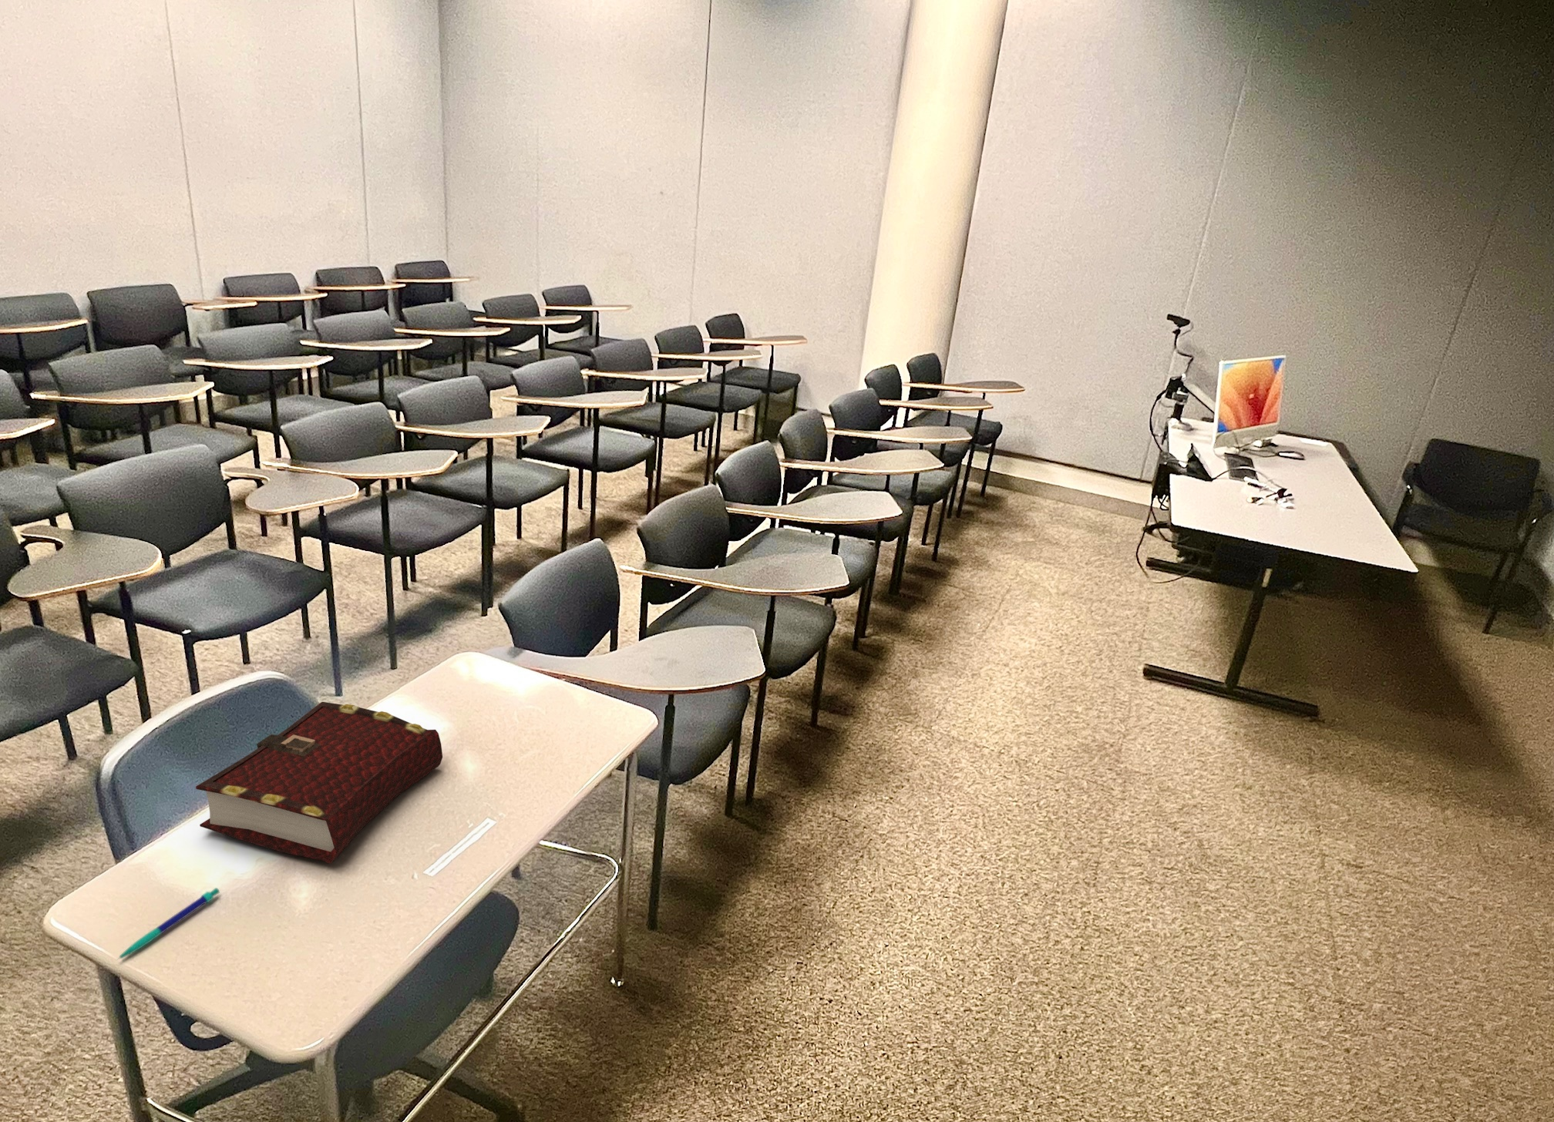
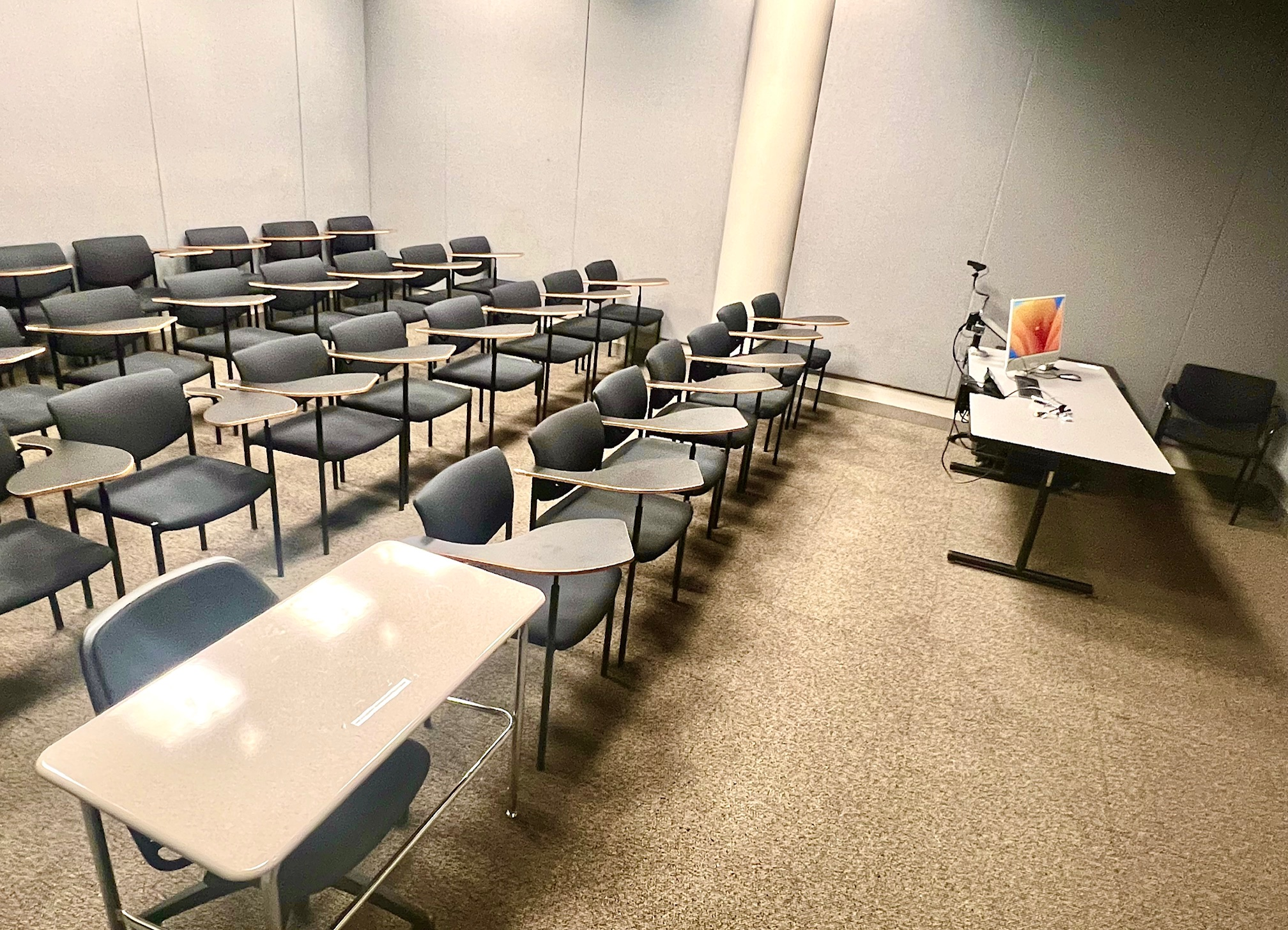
- pen (169, 922)
- book (328, 775)
